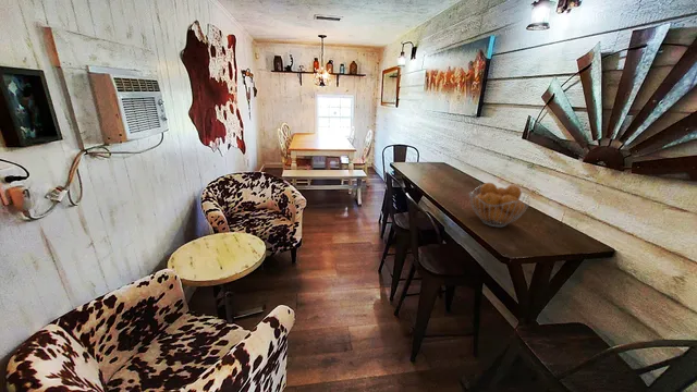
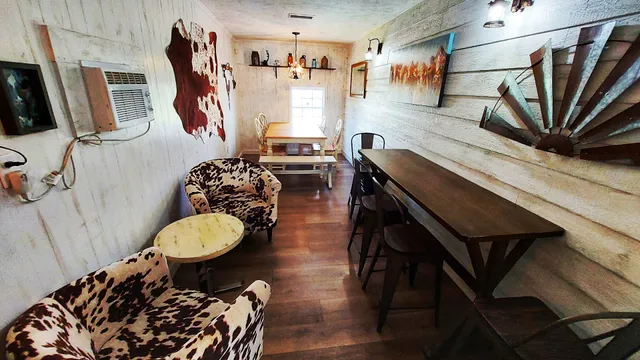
- fruit basket (497, 204)
